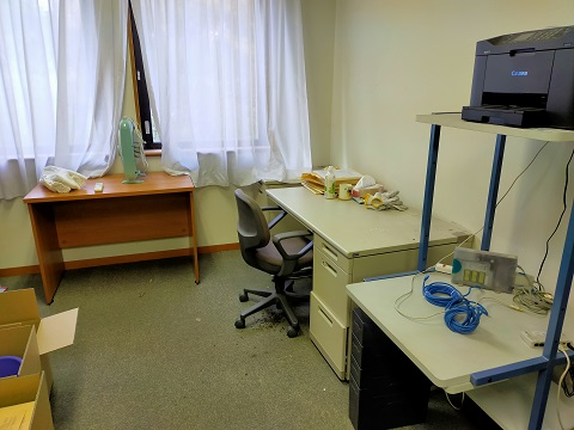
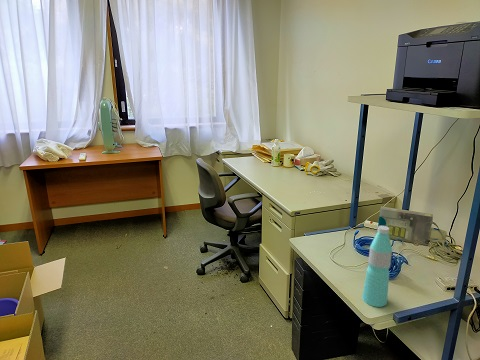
+ water bottle (378, 264)
